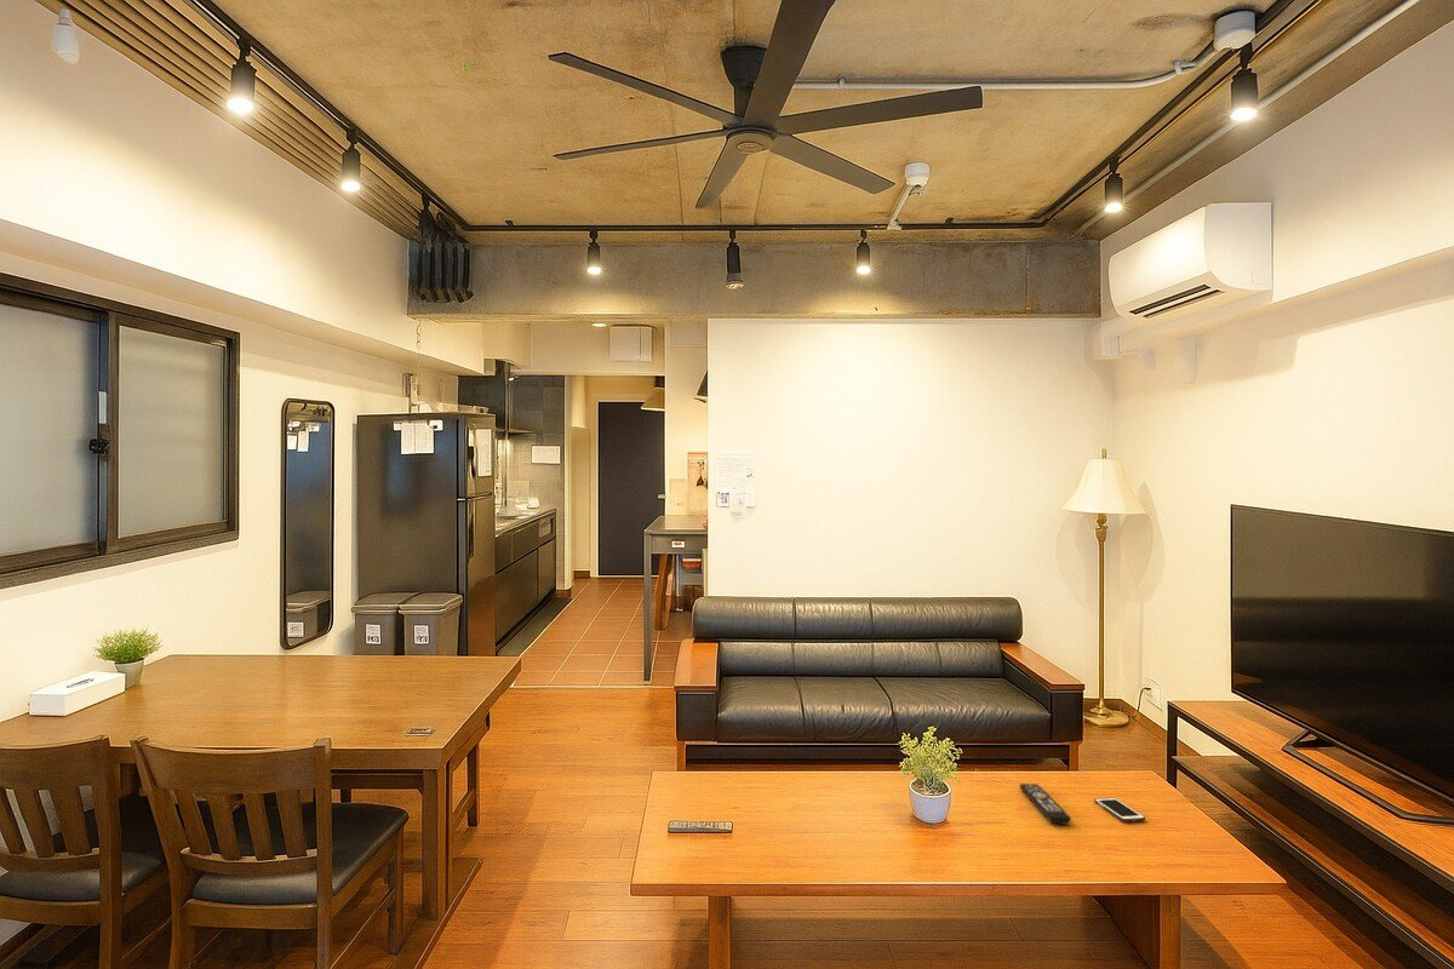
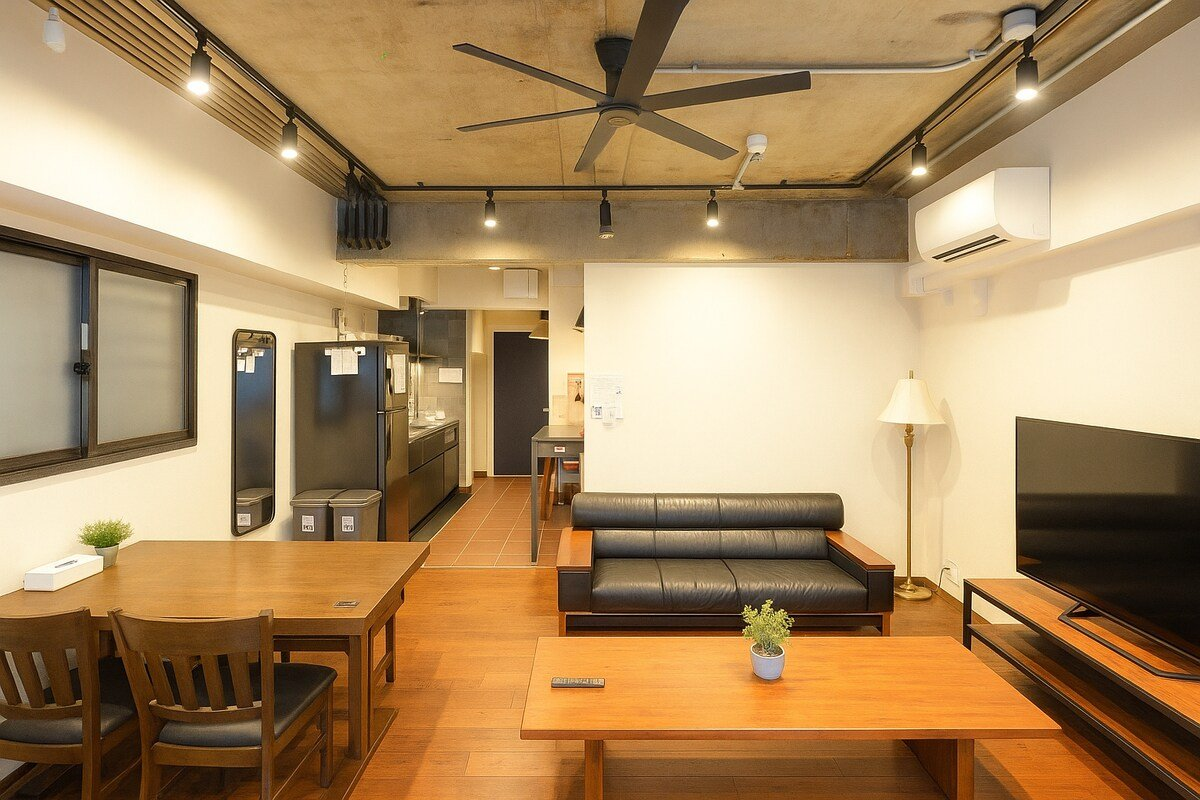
- cell phone (1118, 809)
- remote control (1043, 802)
